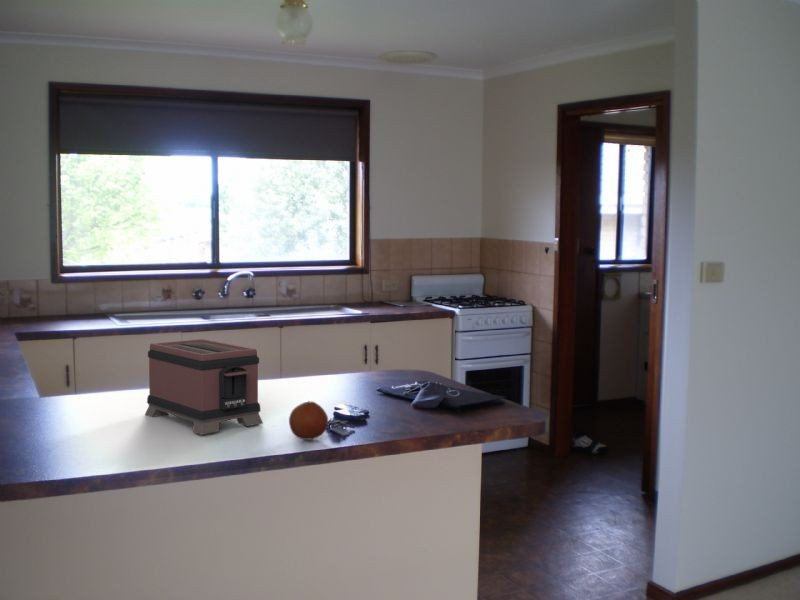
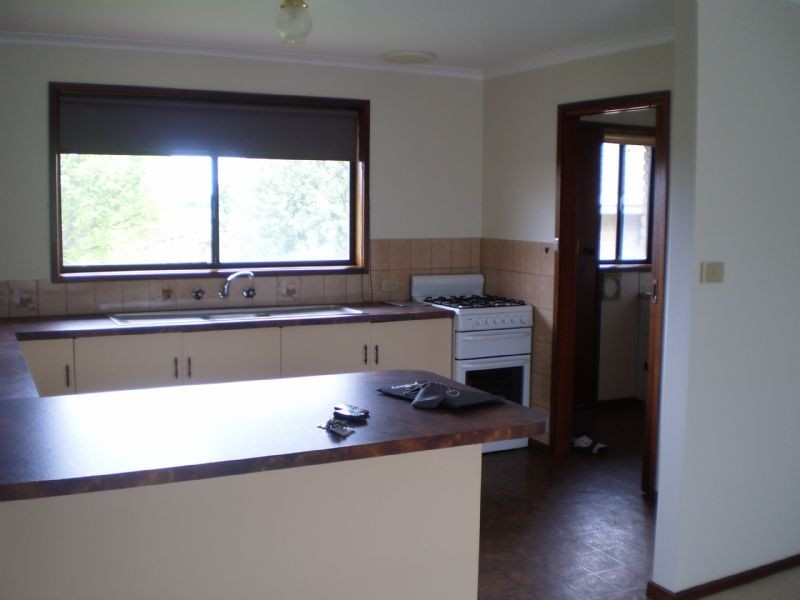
- fruit (308, 420)
- toaster (205, 383)
